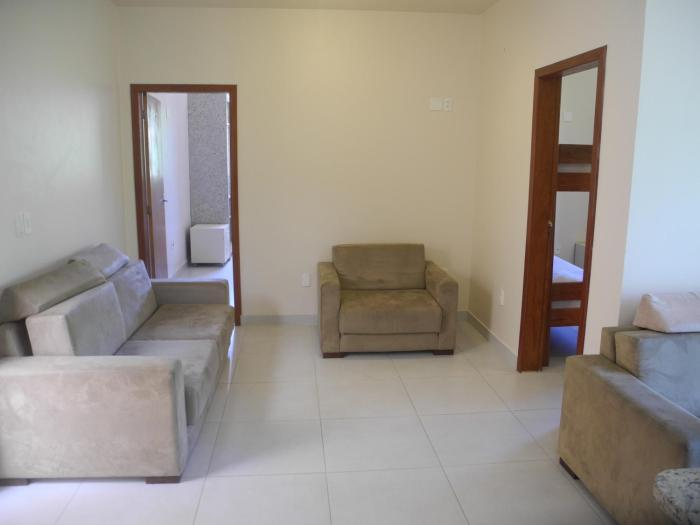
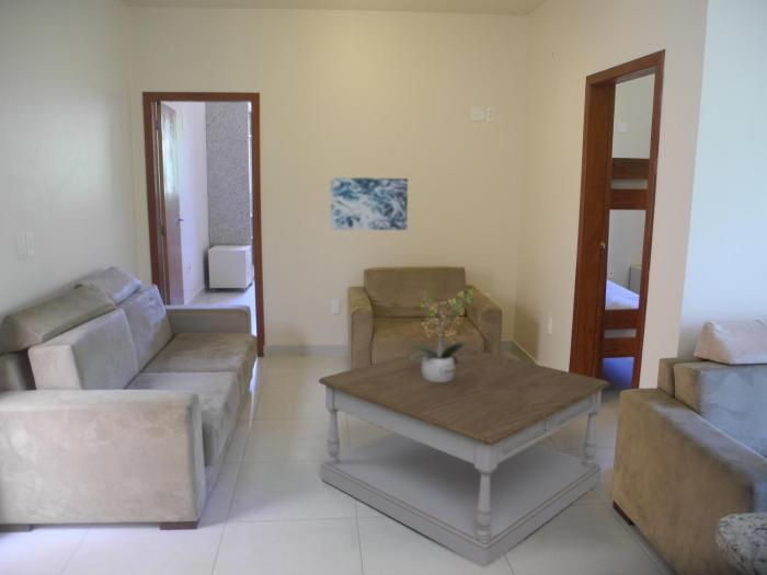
+ wall art (368, 204)
+ potted plant (445, 332)
+ coffee table (462, 430)
